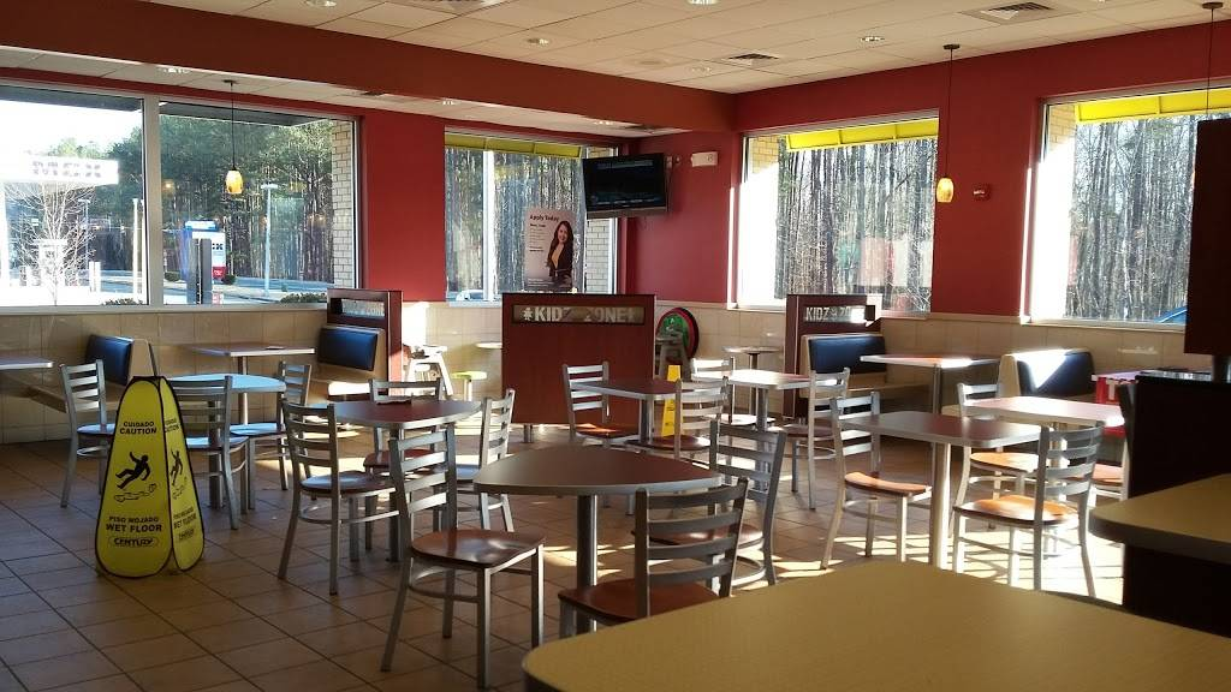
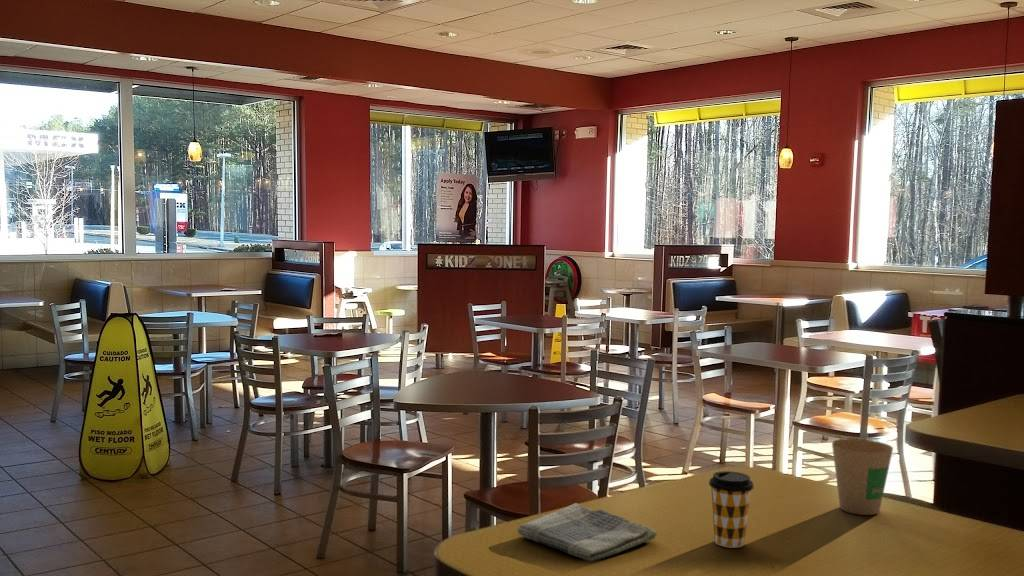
+ dish towel (587, 529)
+ coffee cup (730, 509)
+ paper cup (860, 477)
